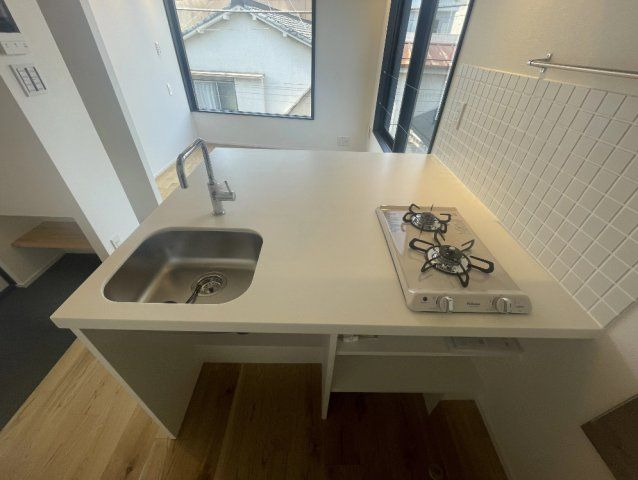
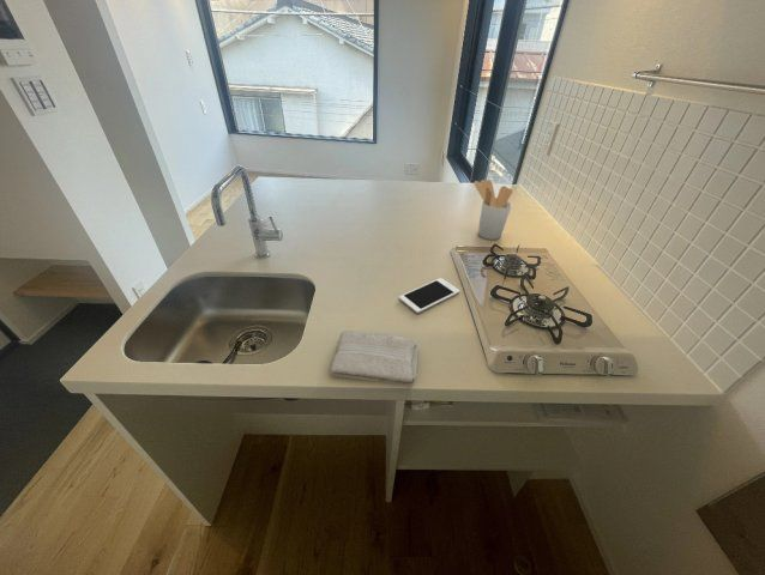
+ utensil holder (489, 208)
+ cell phone (429, 293)
+ washcloth (375, 356)
